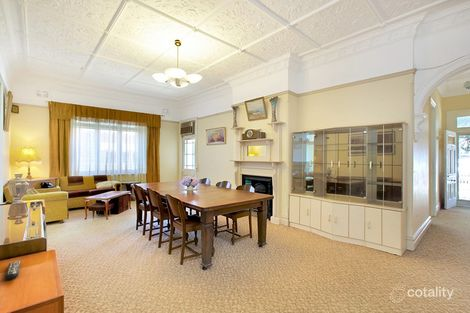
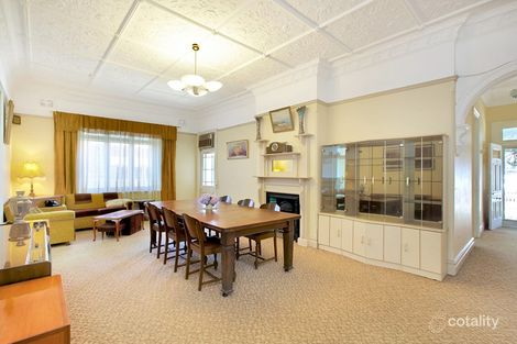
- remote control (13, 269)
